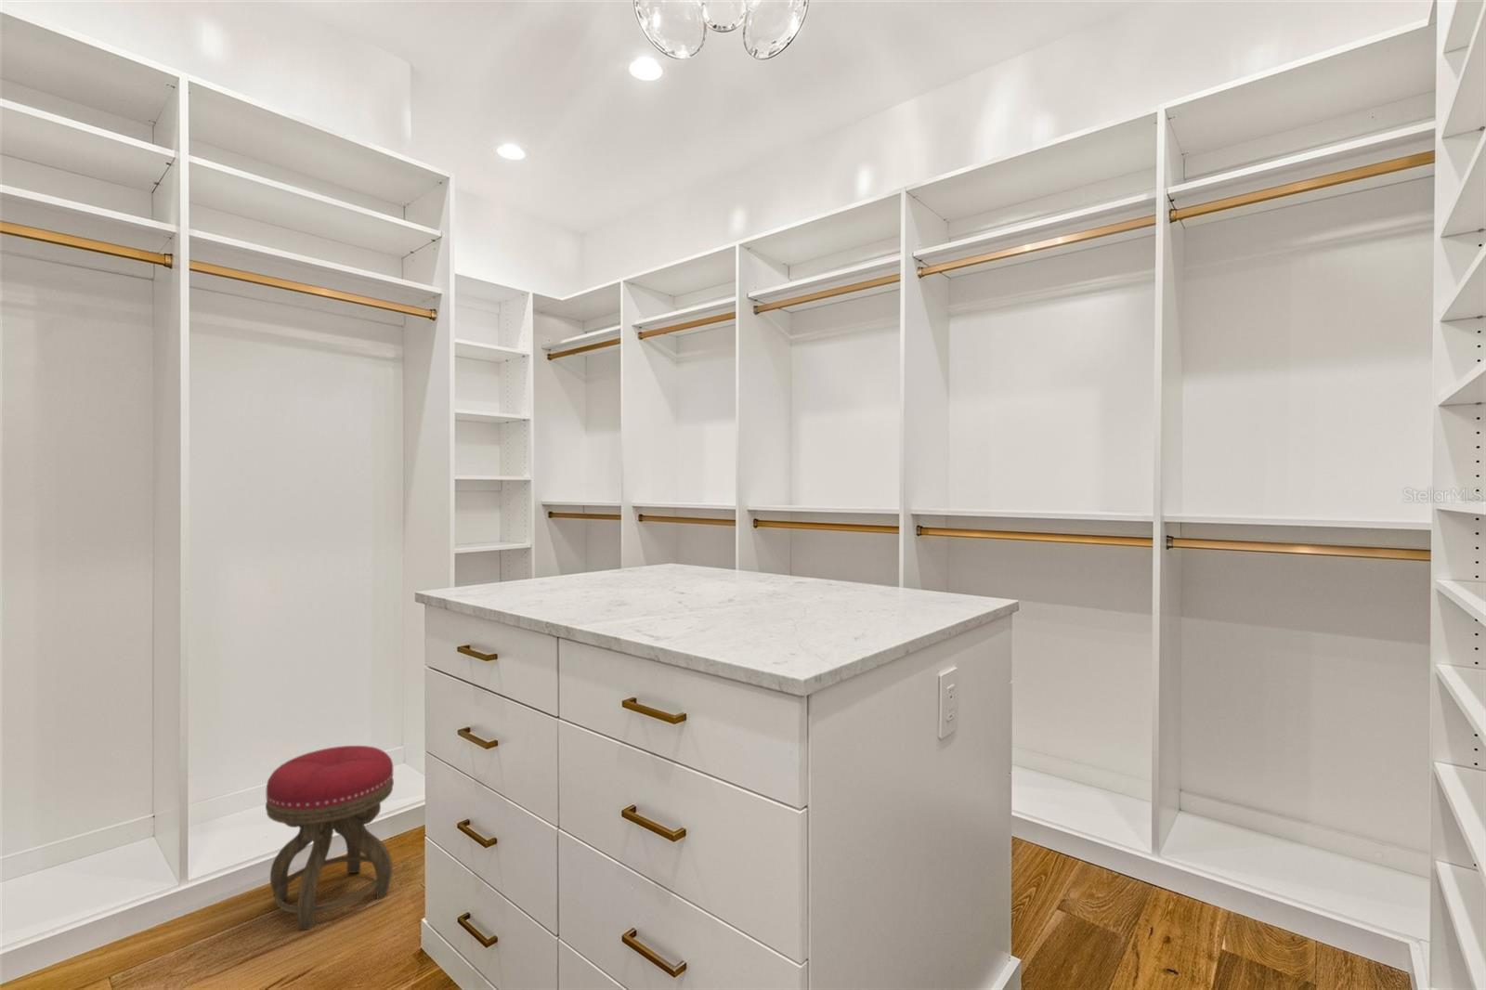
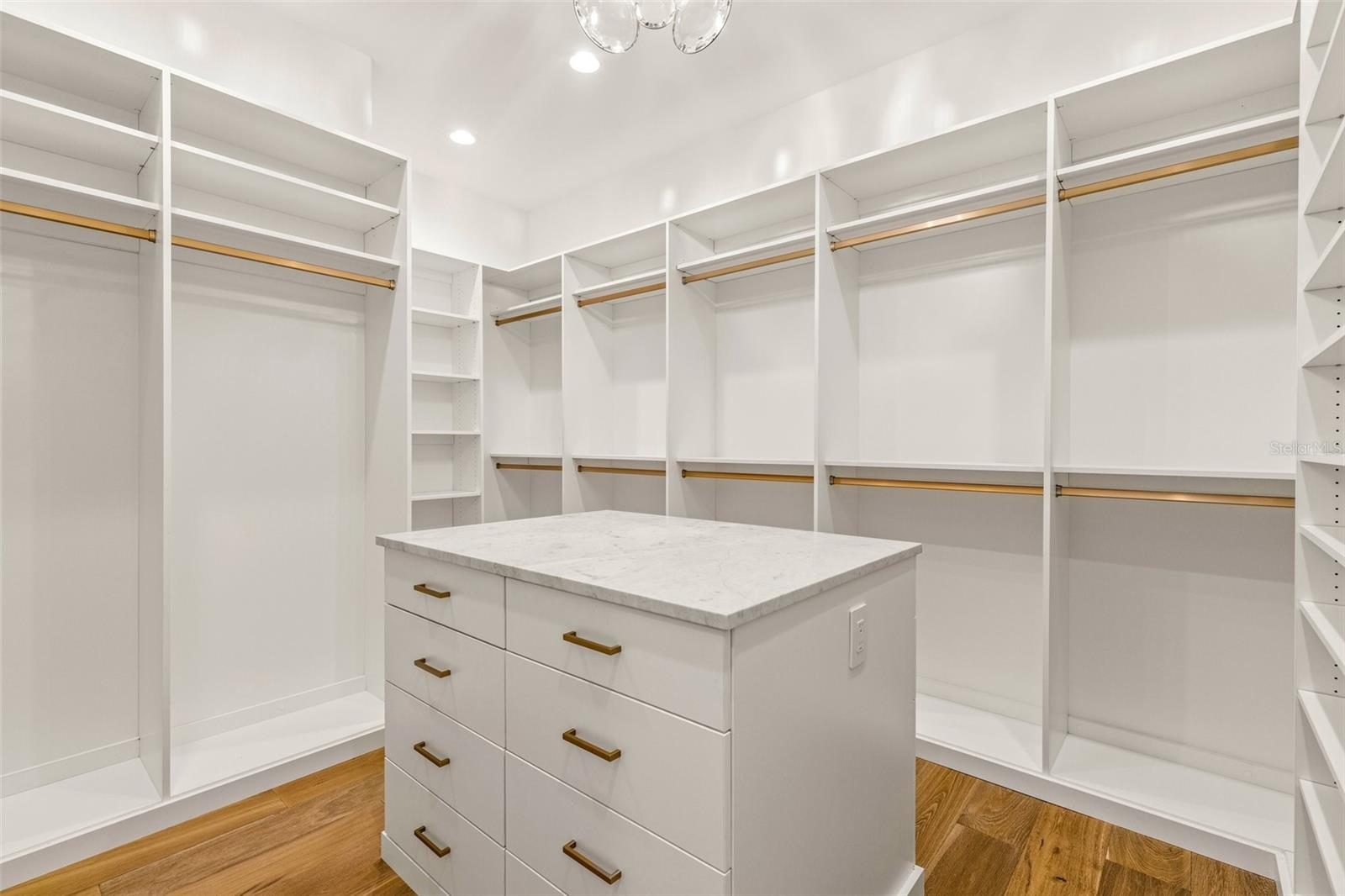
- stool (331, 828)
